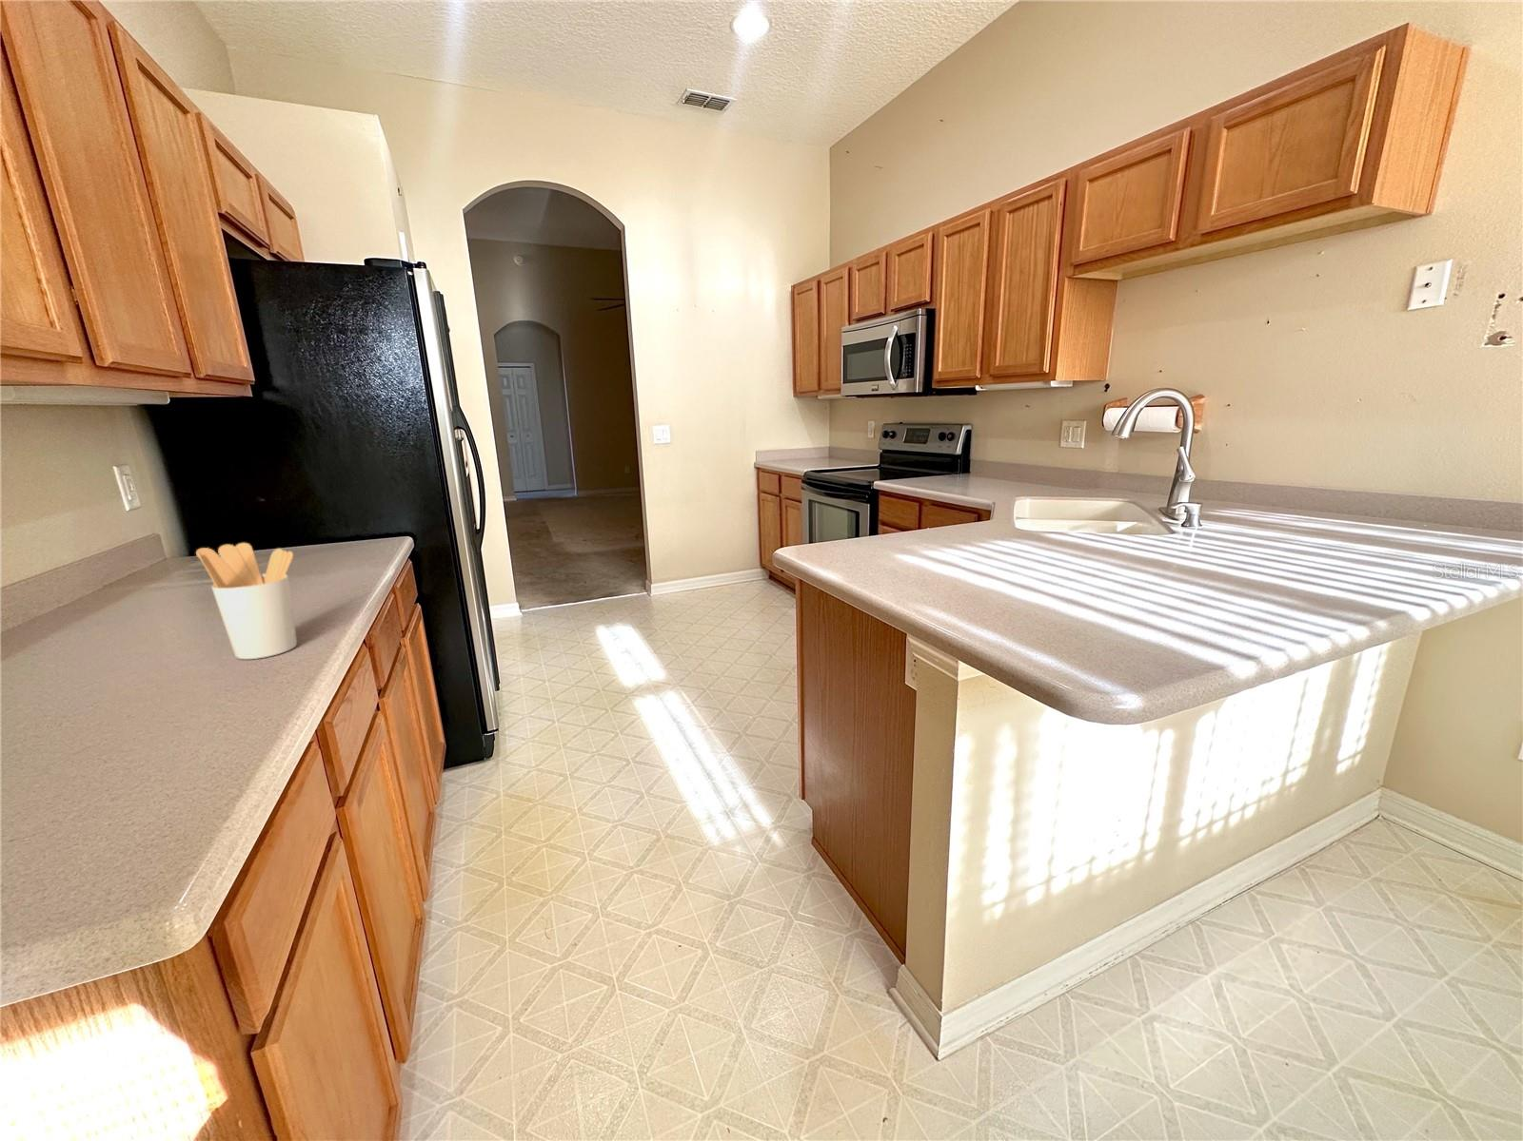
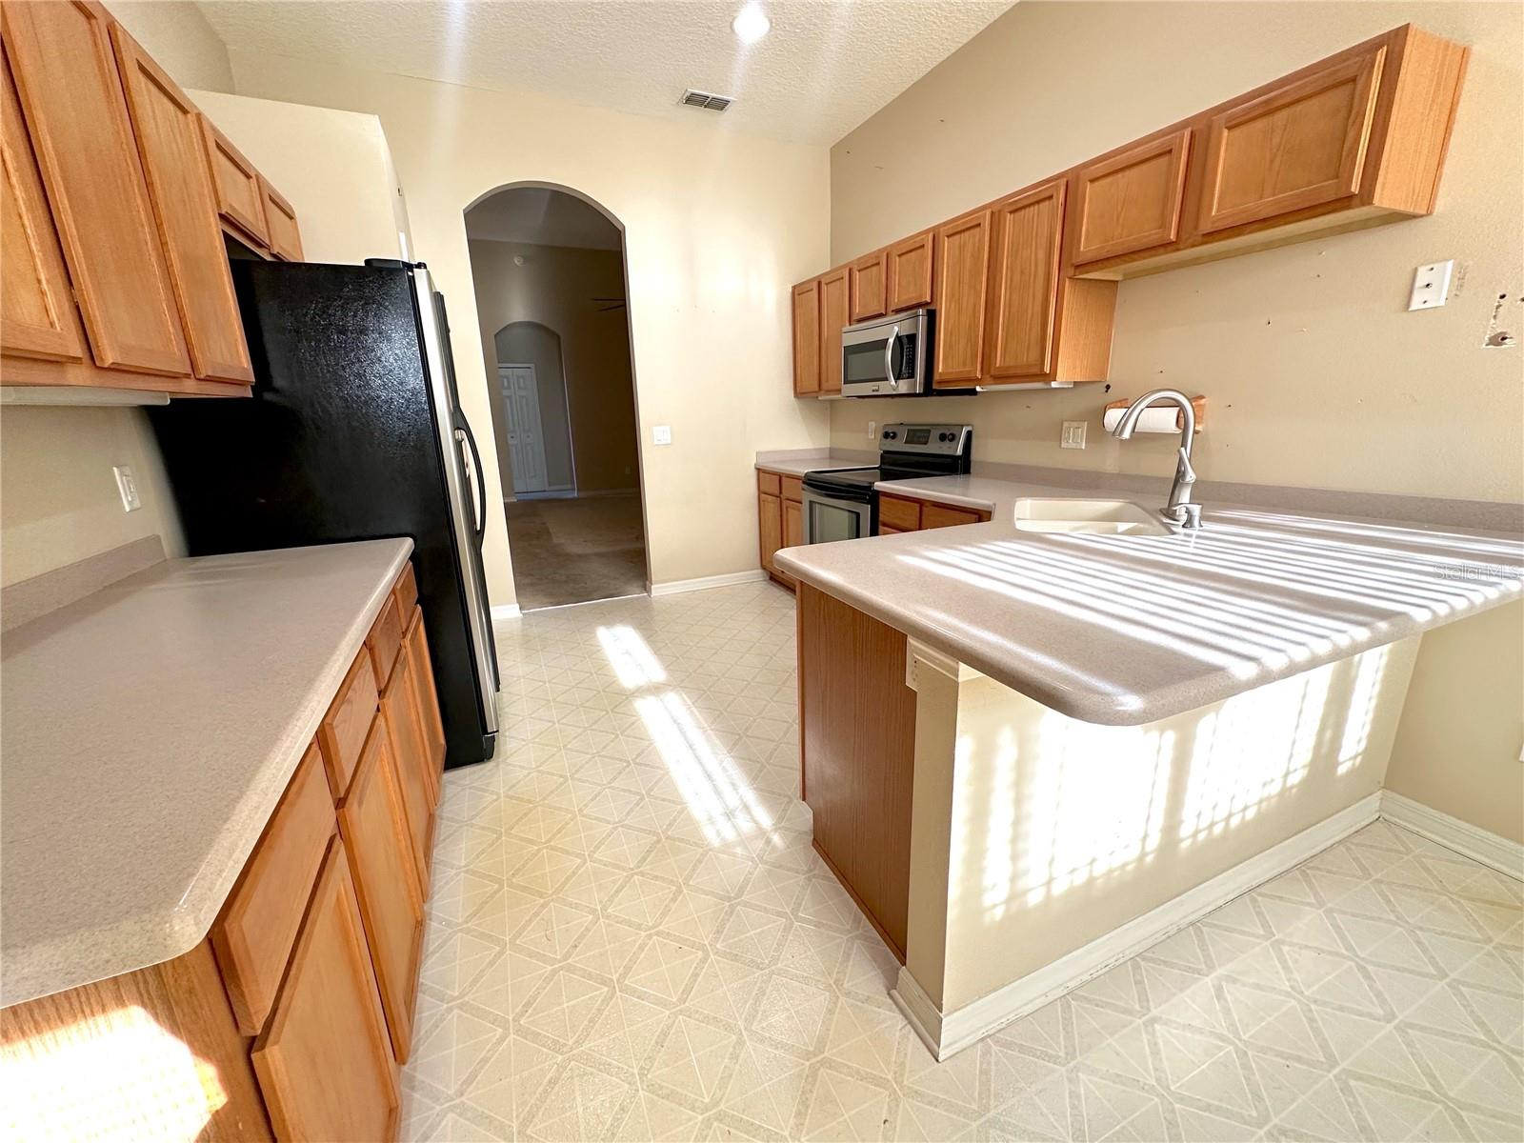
- utensil holder (247, 596)
